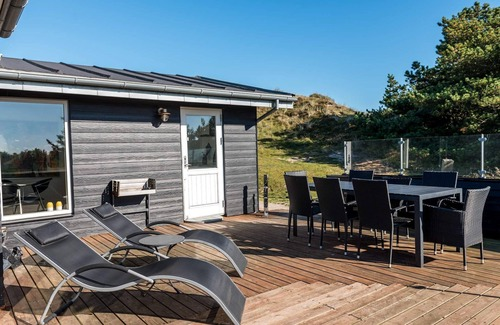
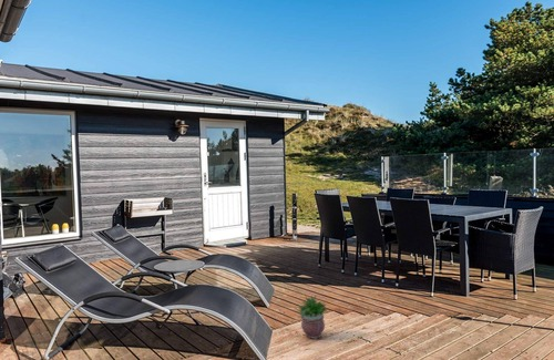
+ potted plant (312, 316)
